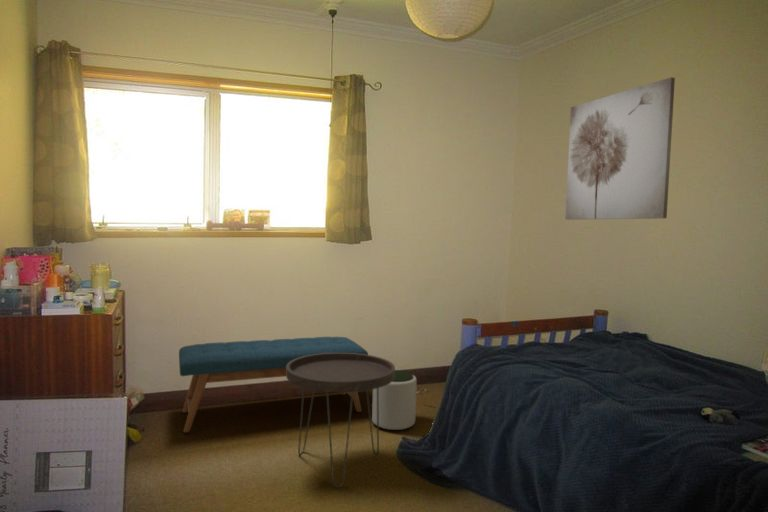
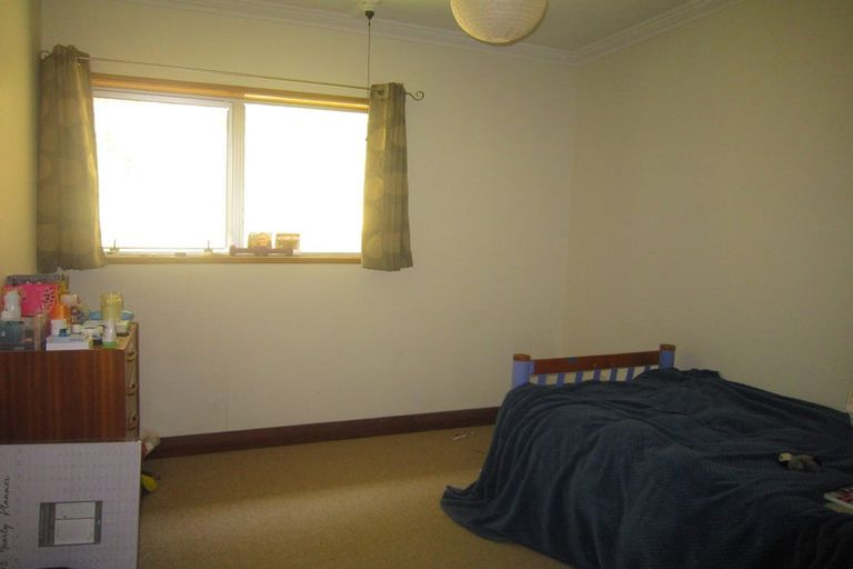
- wall art (613, 156)
- side table (349, 415)
- plant pot (394, 399)
- bench (274, 376)
